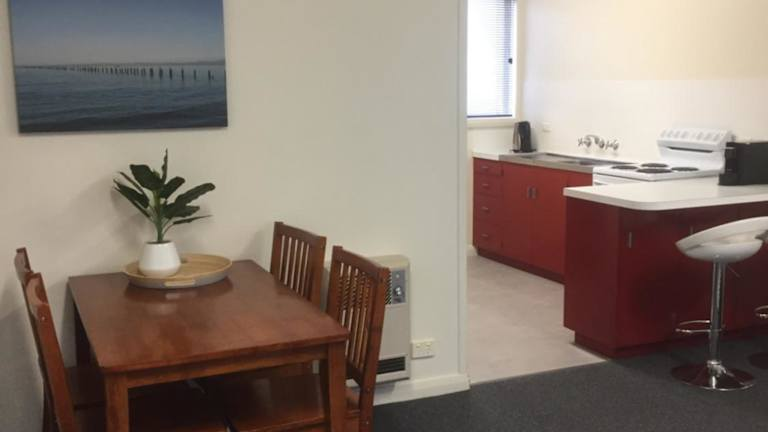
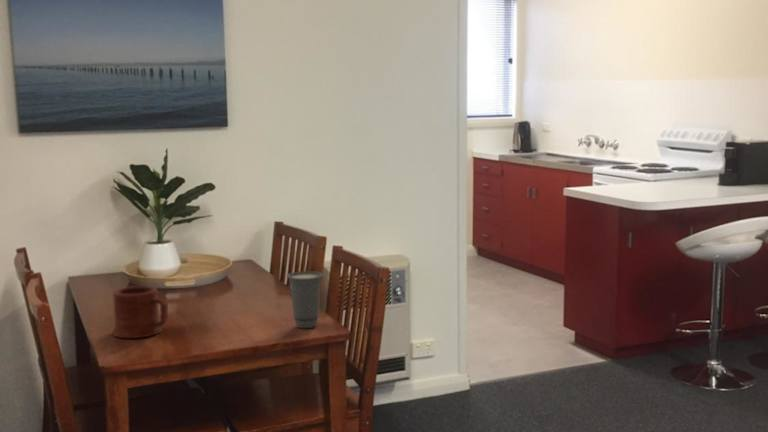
+ mug (140, 311)
+ cup (305, 300)
